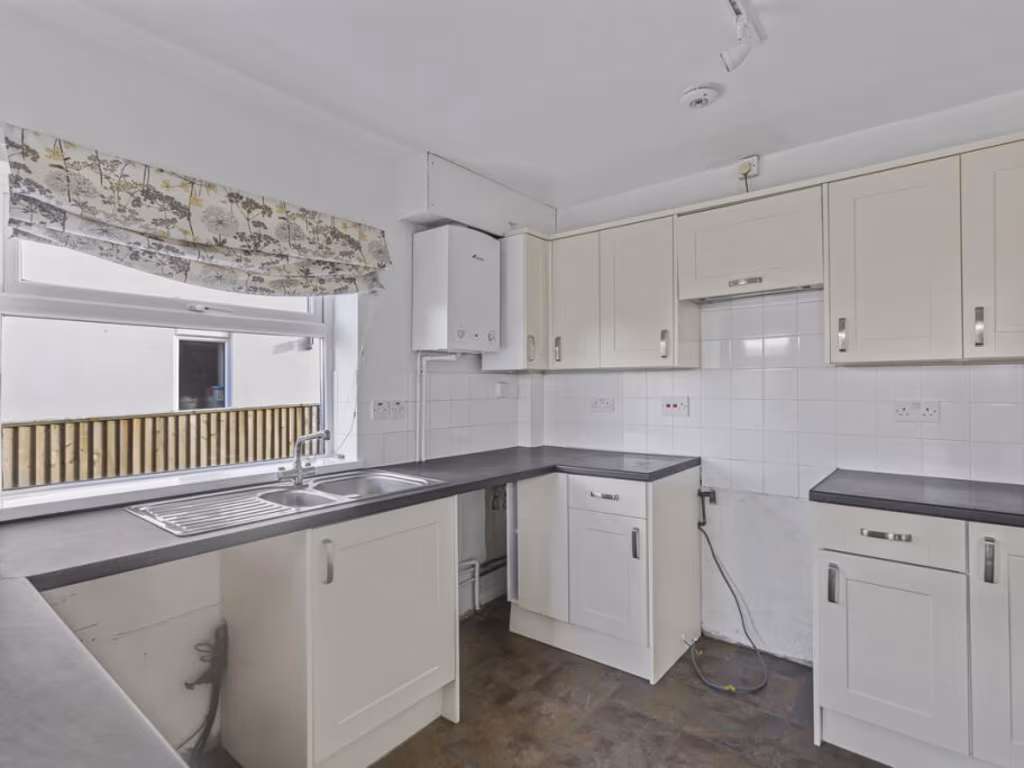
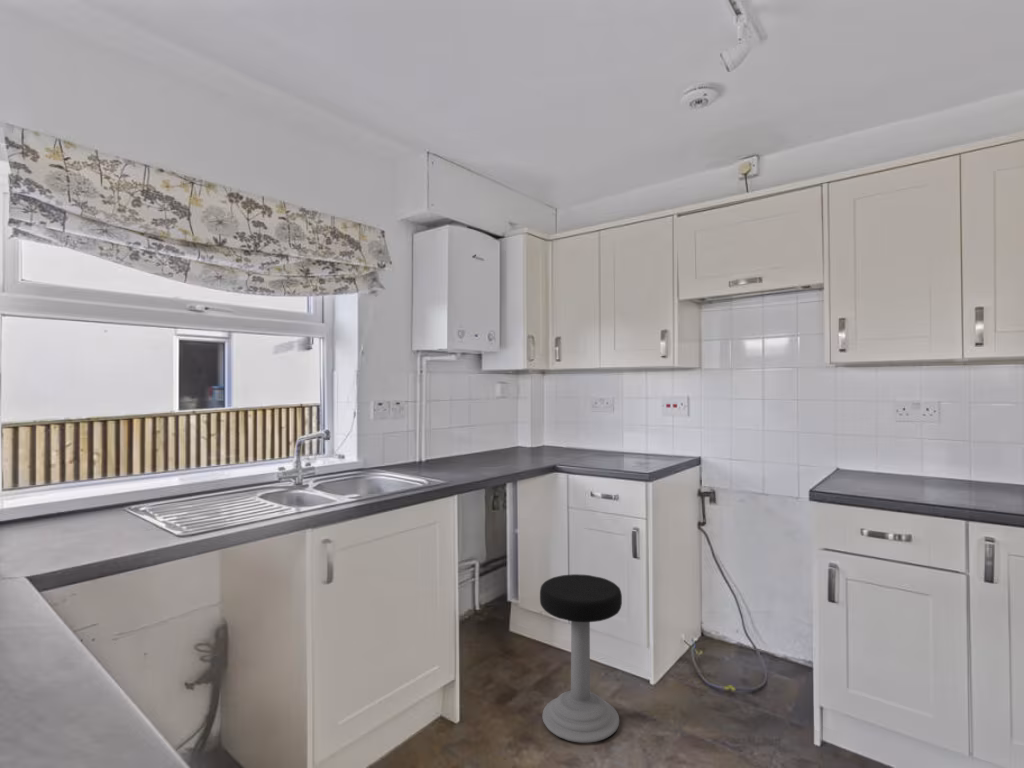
+ stool (580, 652)
